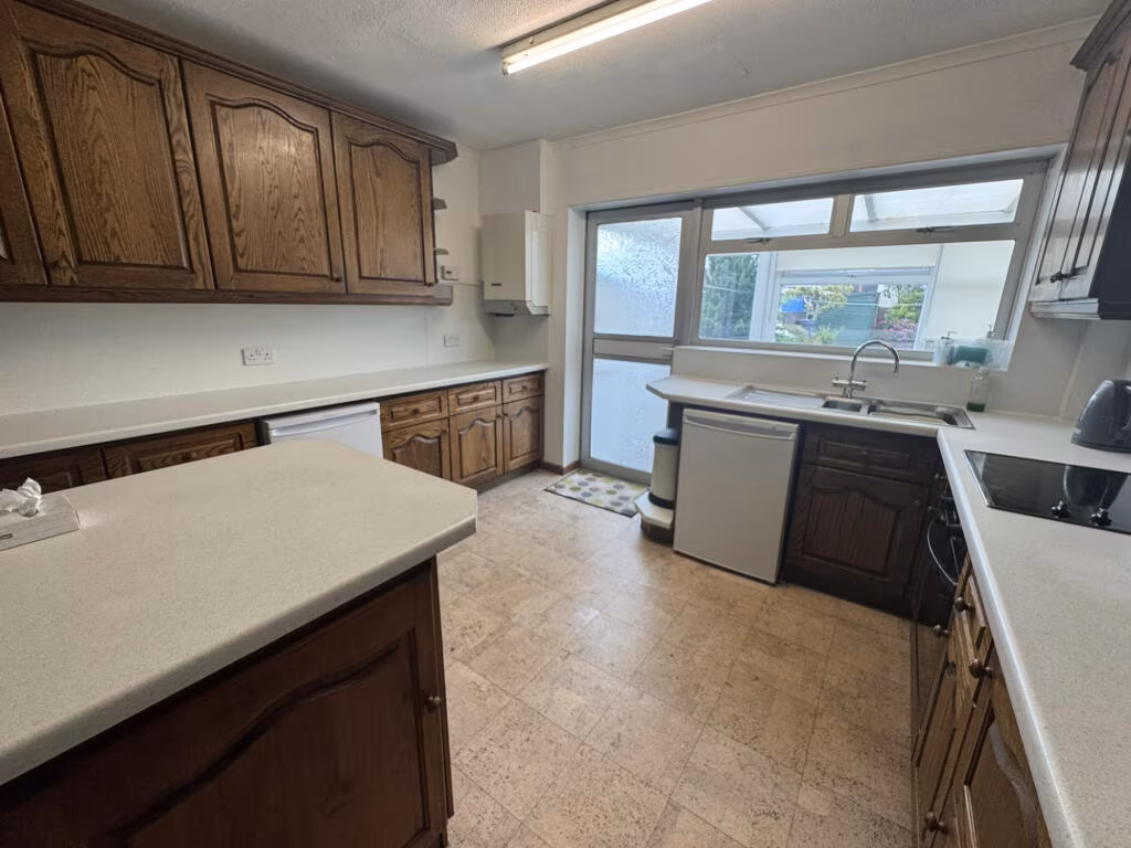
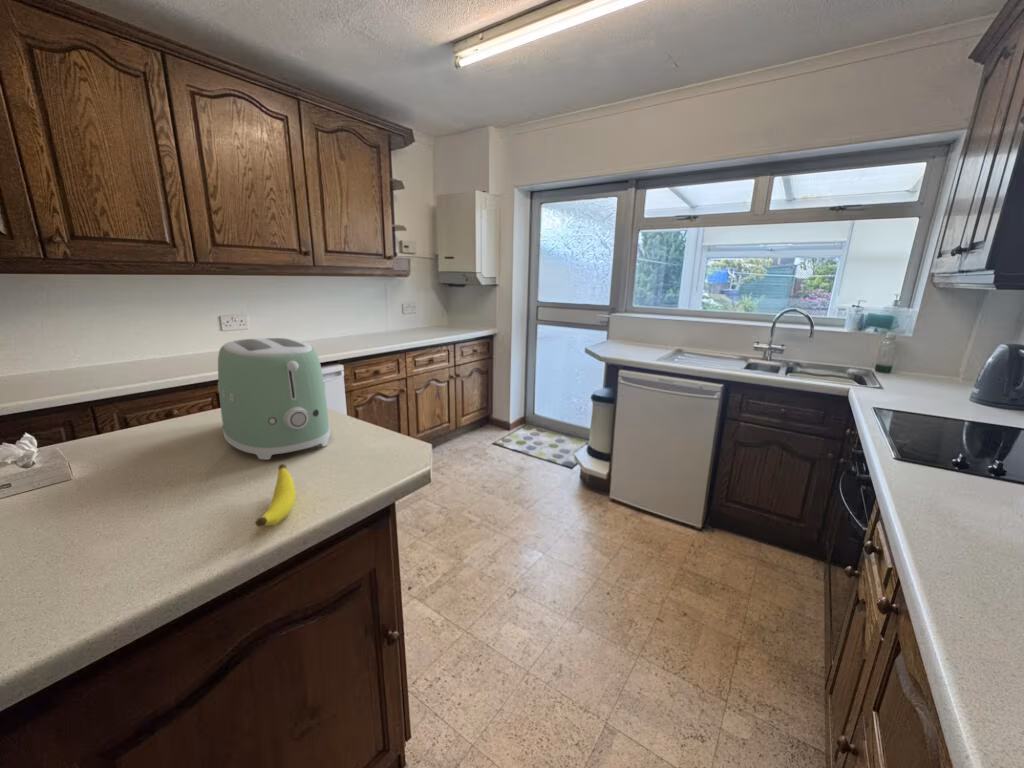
+ toaster (272, 389)
+ banana (281, 497)
